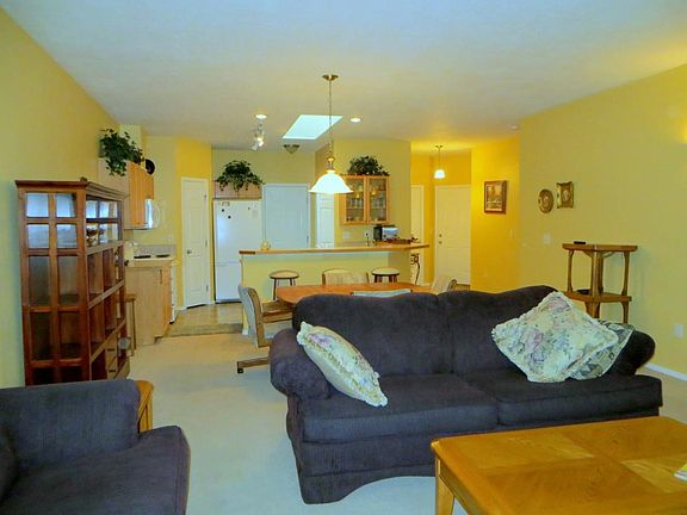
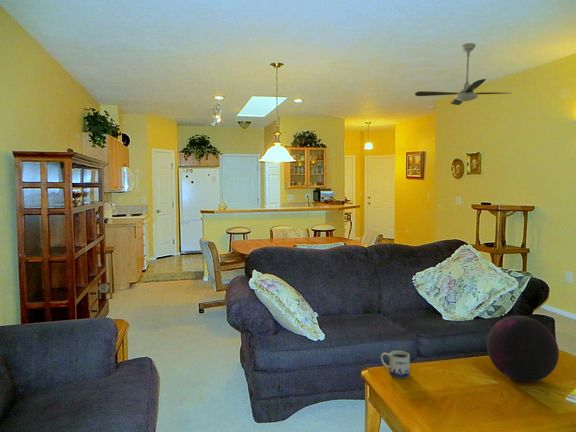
+ decorative orb (521, 348)
+ mug (396, 363)
+ ceiling fan (466, 72)
